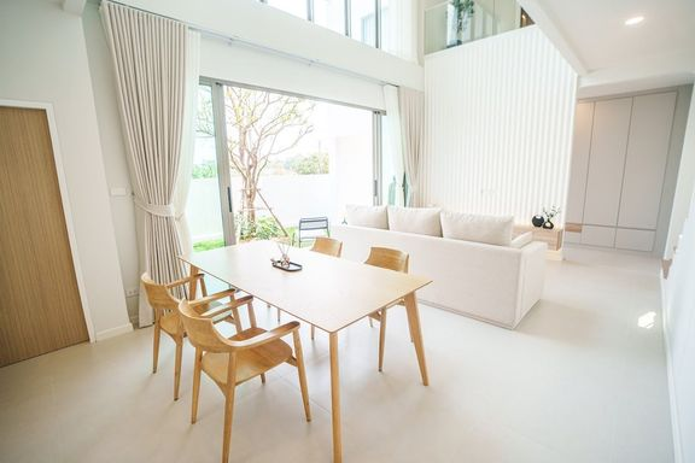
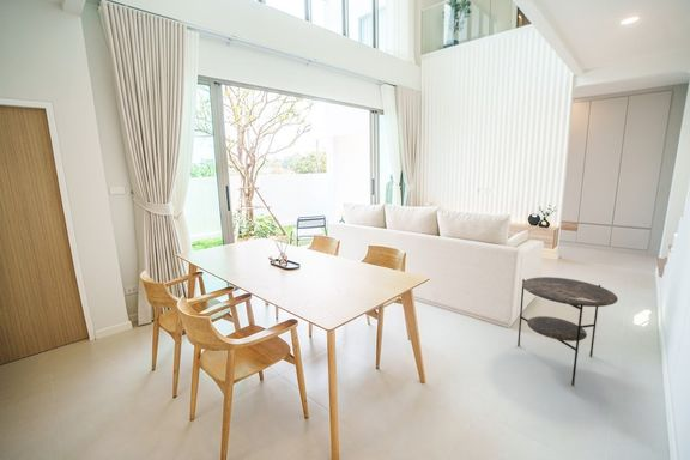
+ side table (563, 325)
